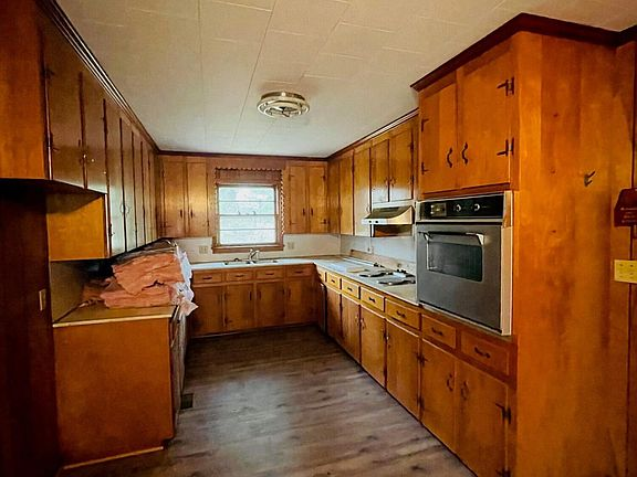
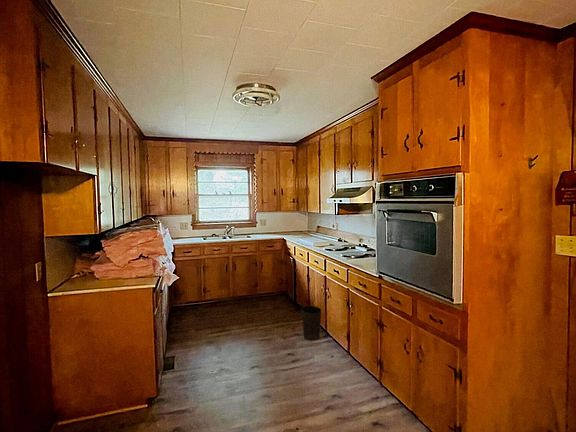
+ waste basket (311, 323)
